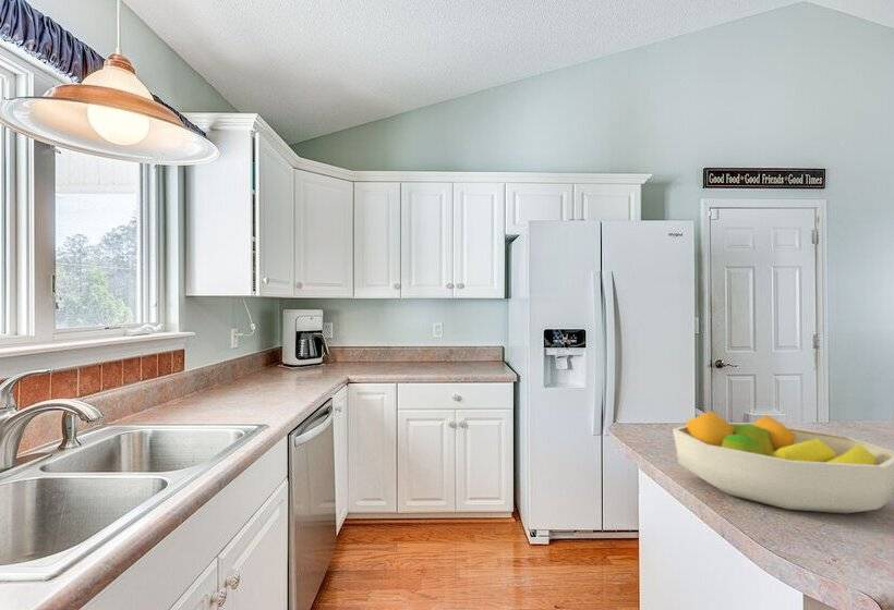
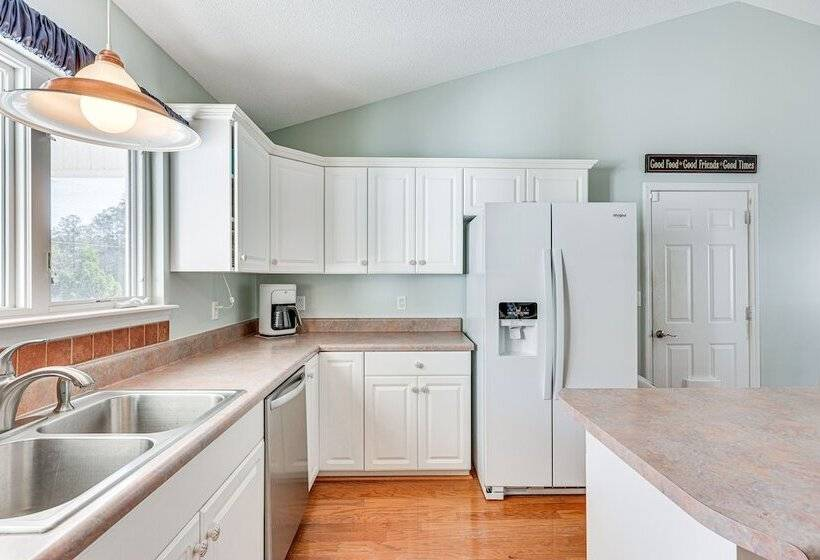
- fruit bowl (777, 453)
